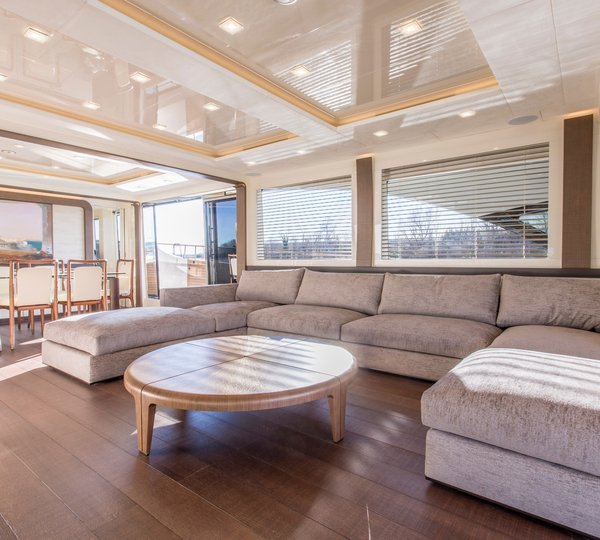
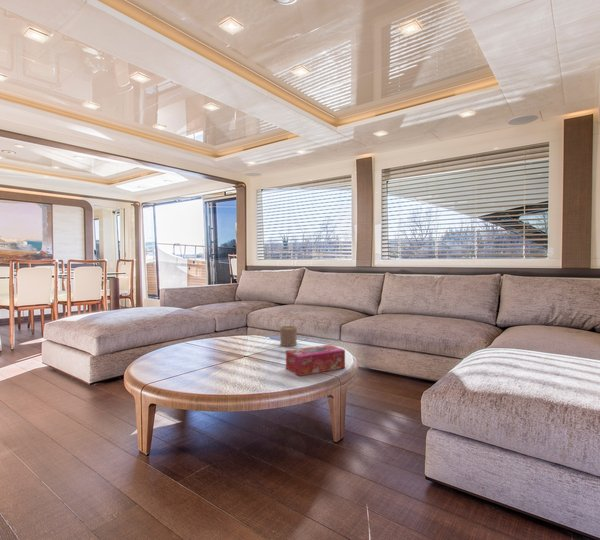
+ cup (288, 335)
+ tissue box (315, 359)
